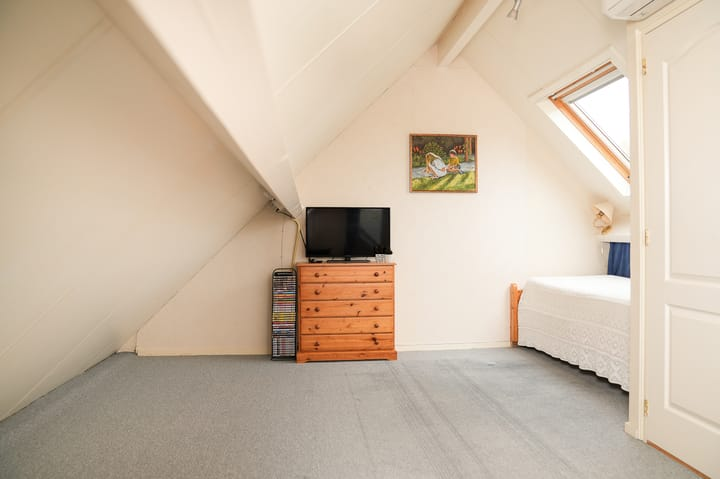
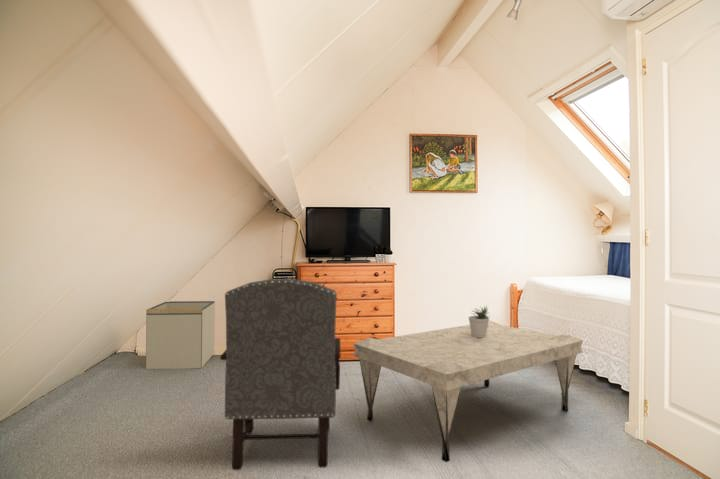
+ armchair (284, 362)
+ coffee table (470, 376)
+ potted plant (479, 320)
+ storage bin (182, 332)
